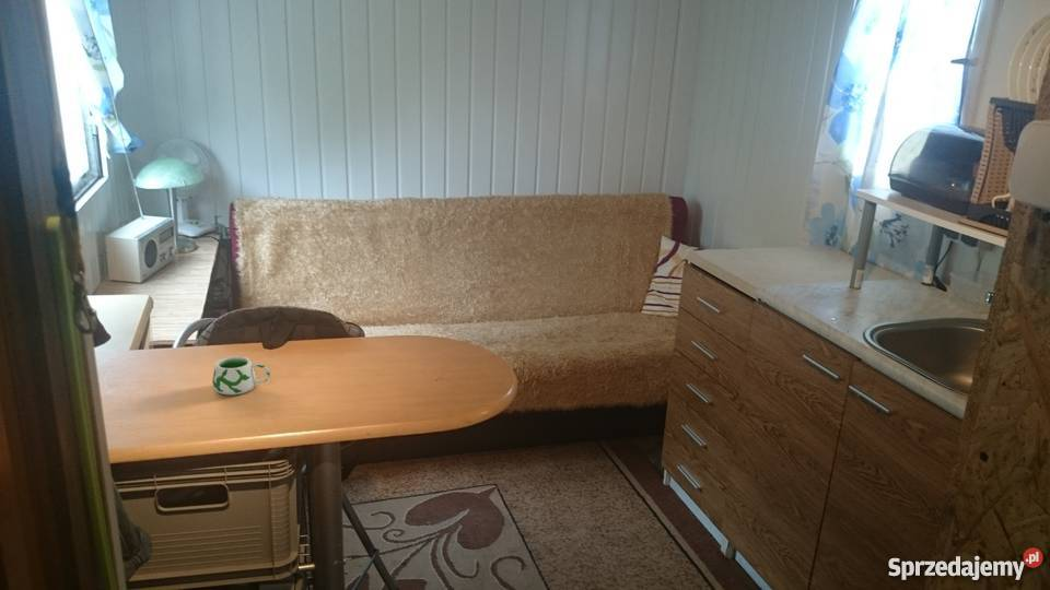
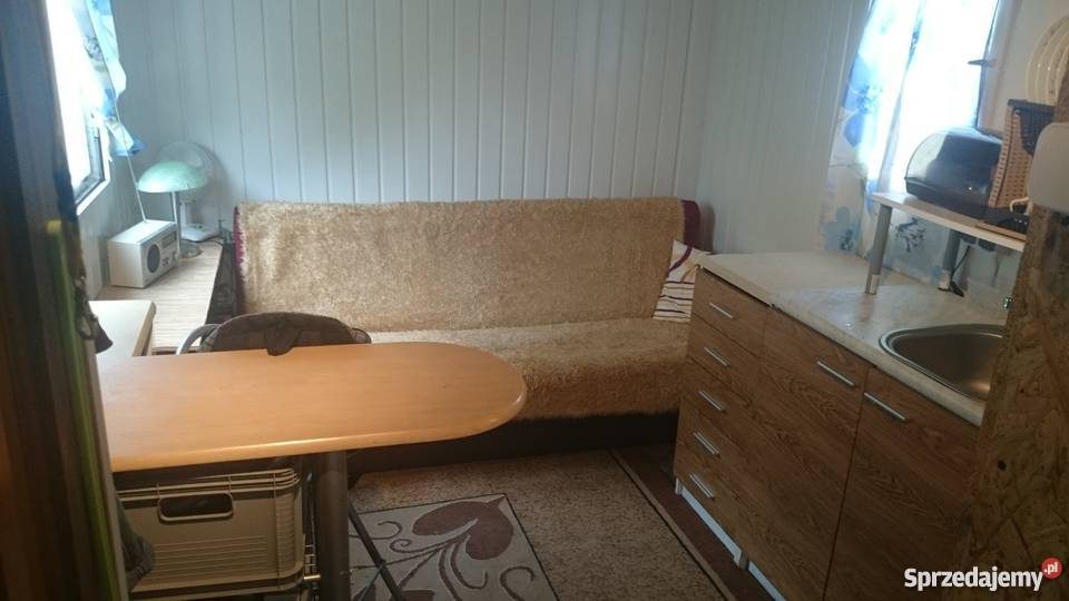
- mug (241, 375)
